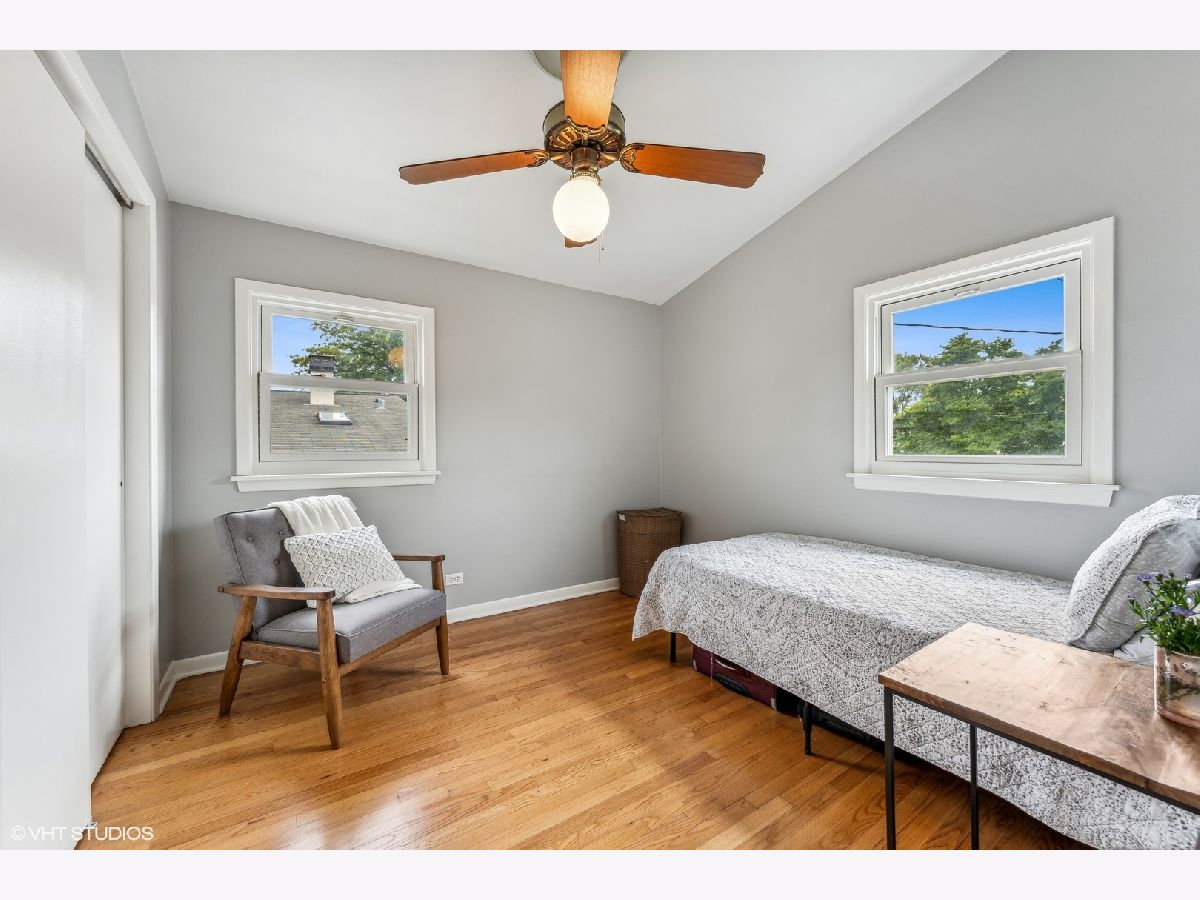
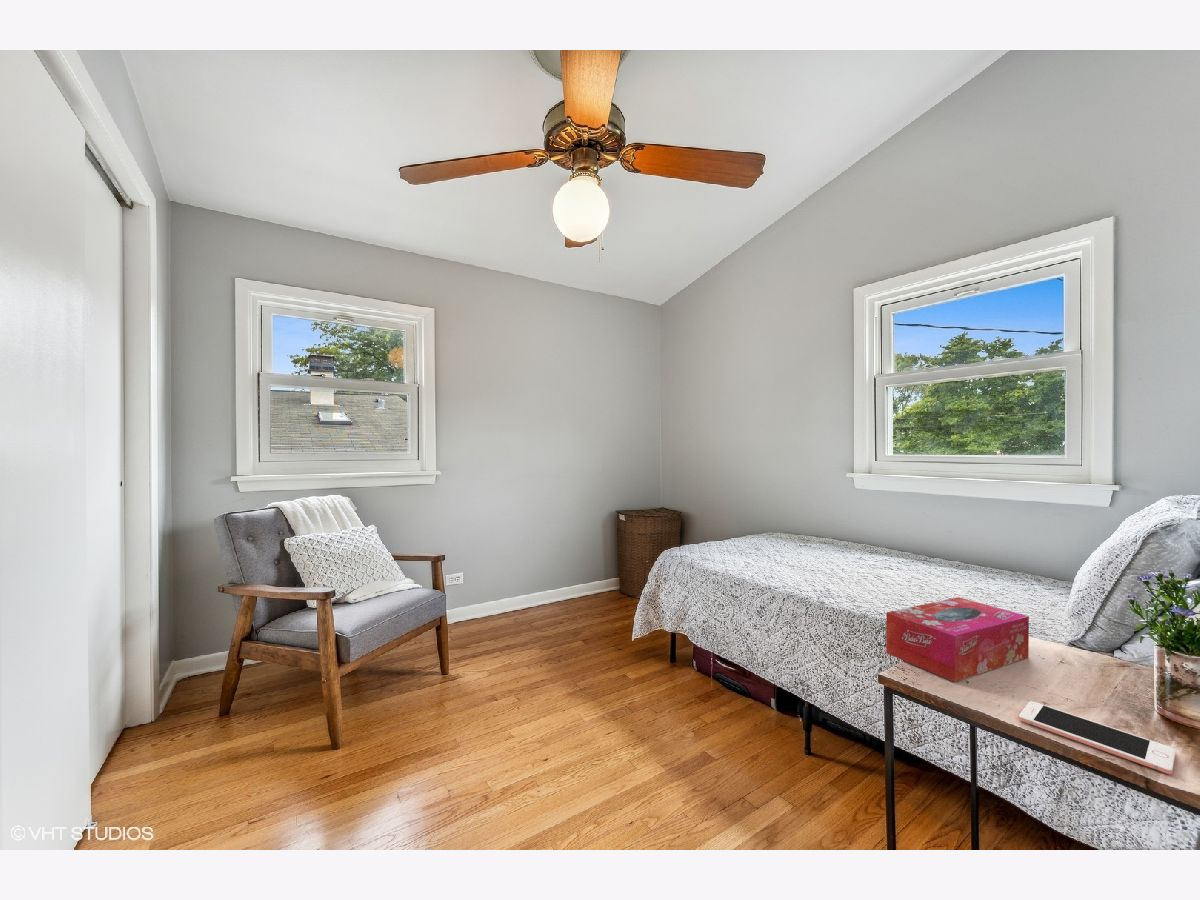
+ tissue box (956, 634)
+ cell phone (1092, 733)
